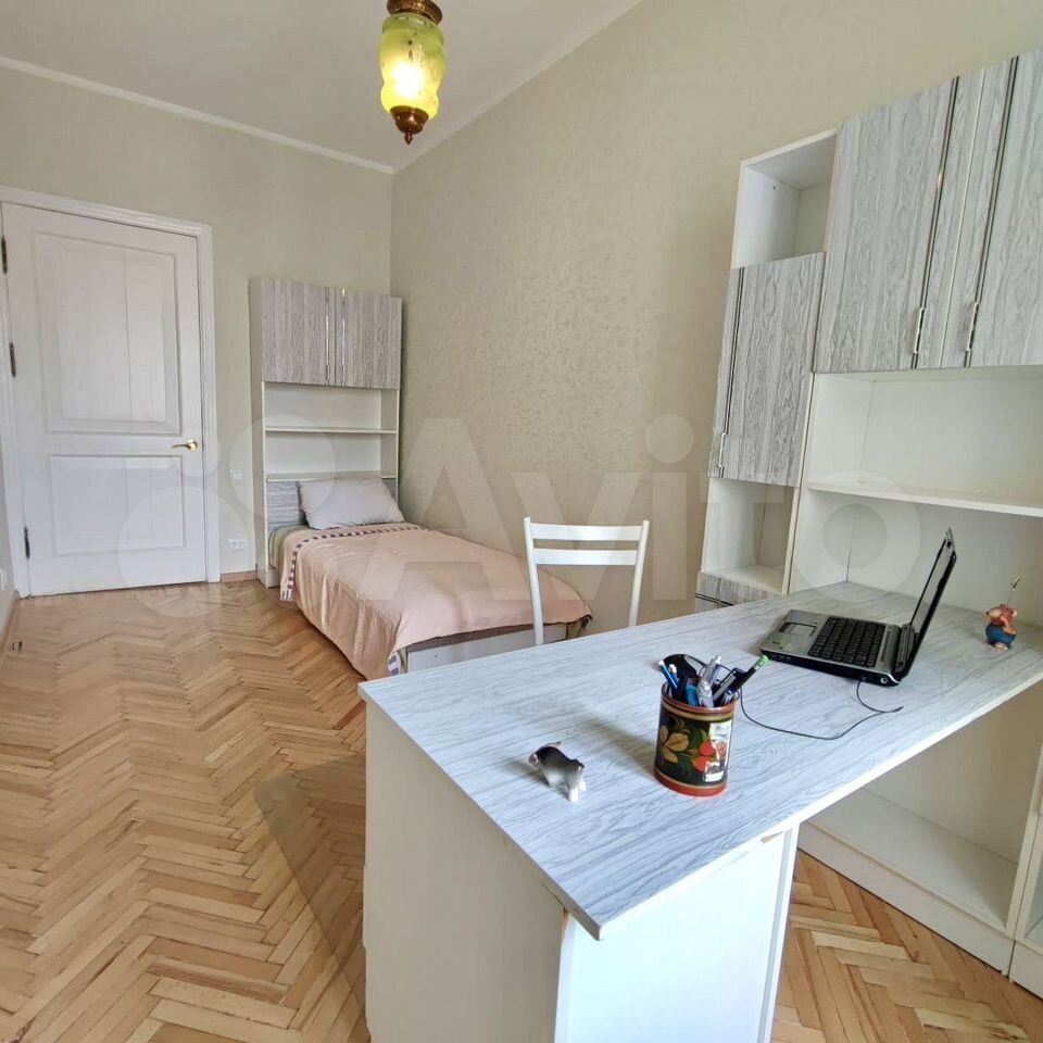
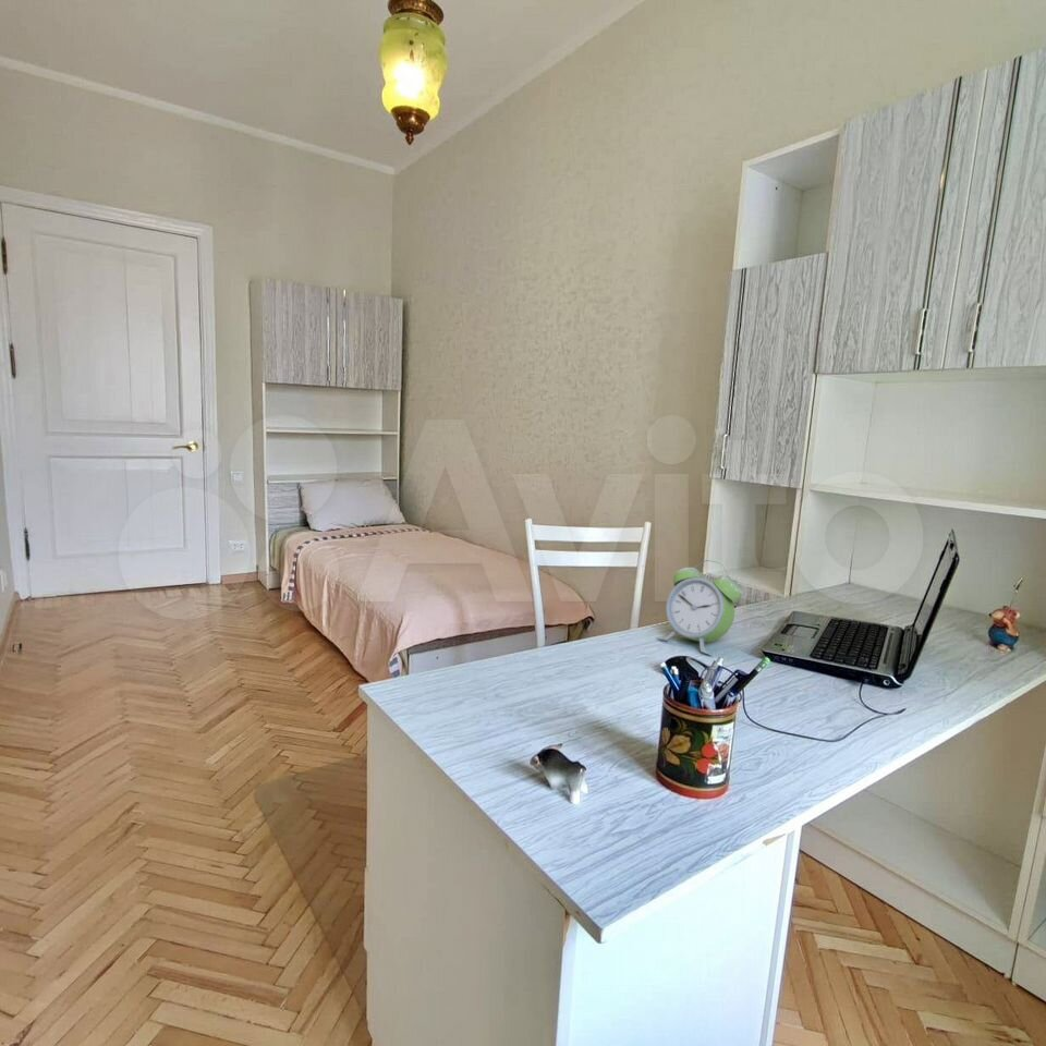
+ alarm clock (700, 603)
